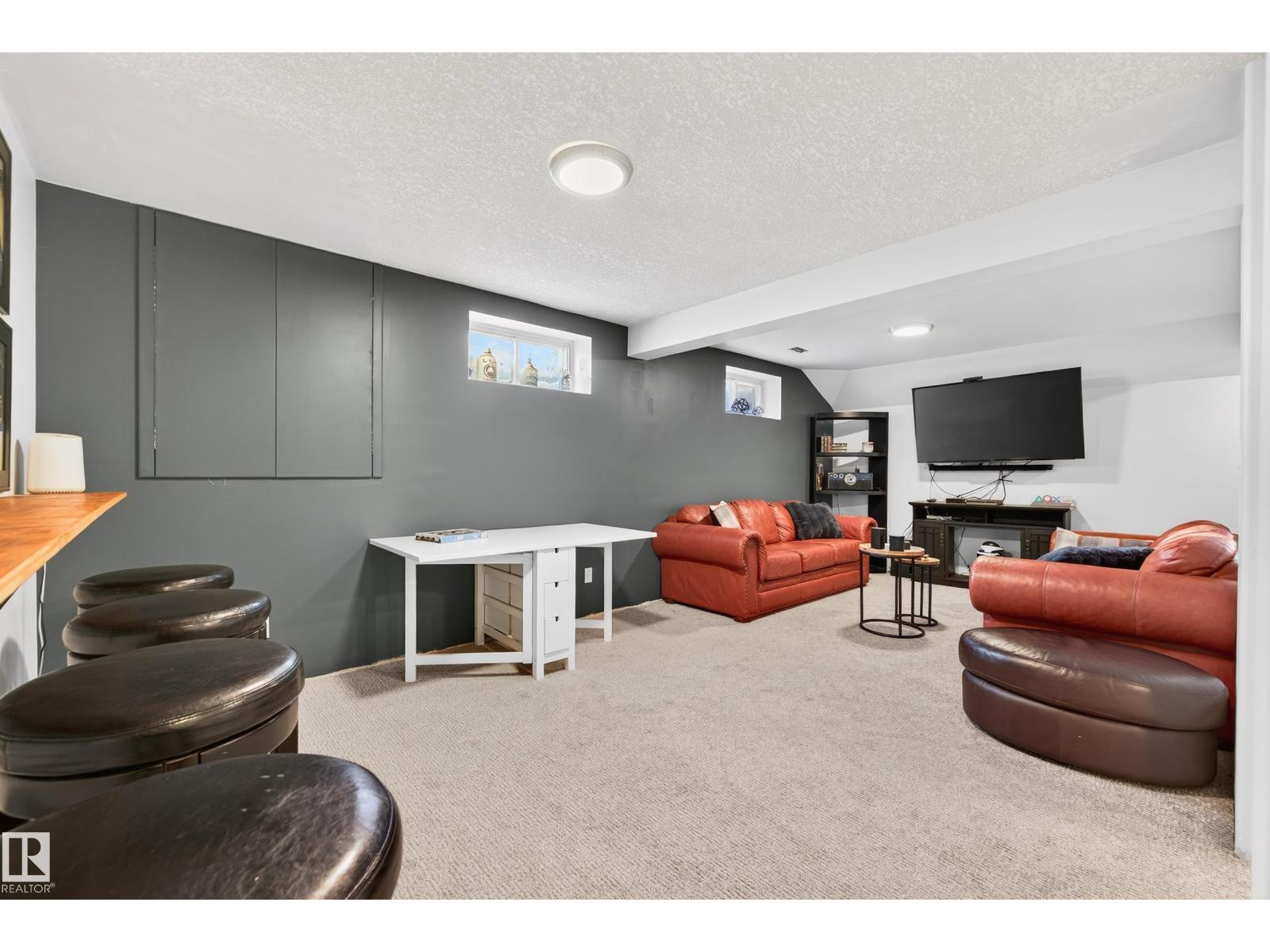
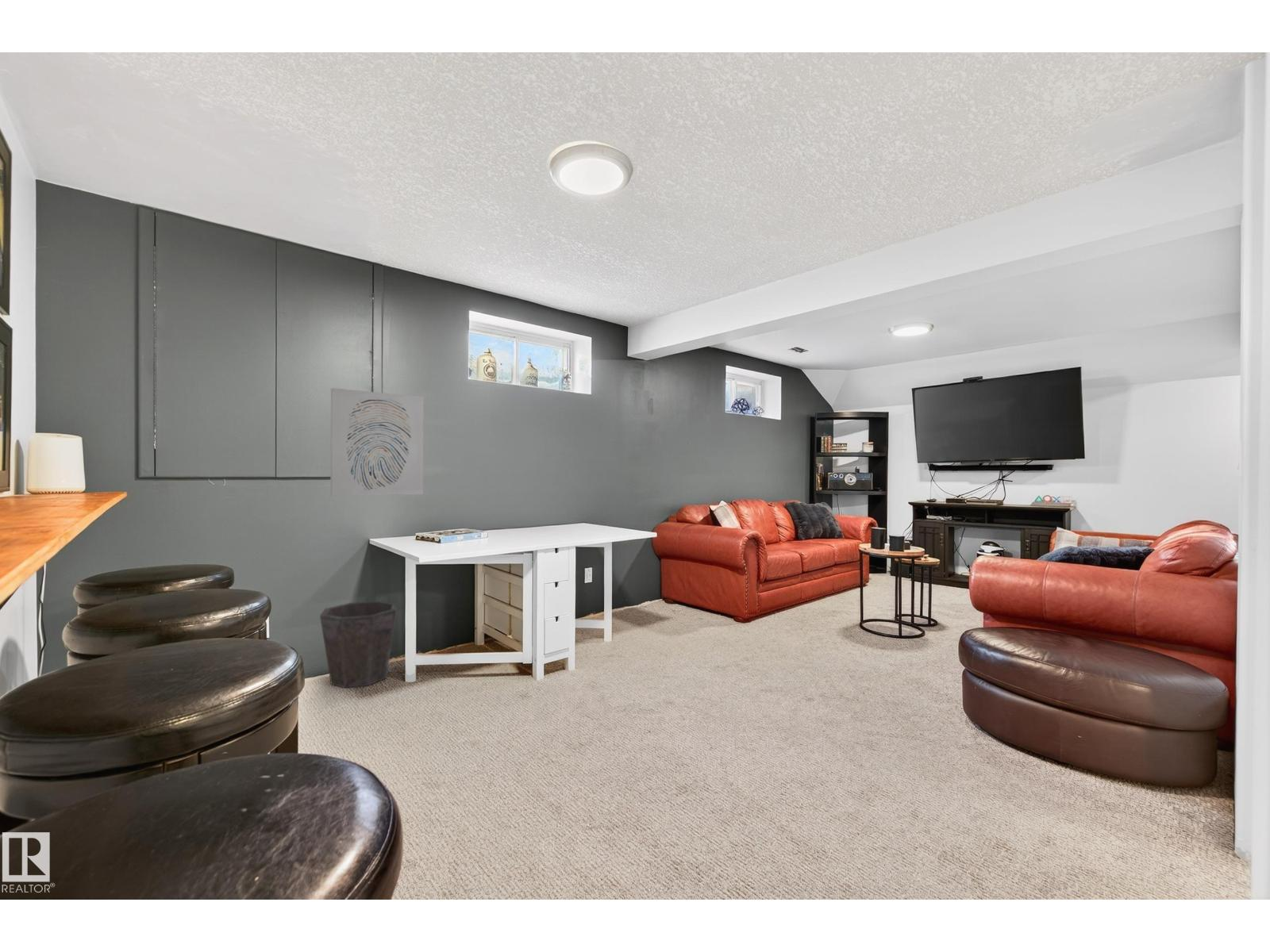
+ wall art (379, 443)
+ waste bin (360, 643)
